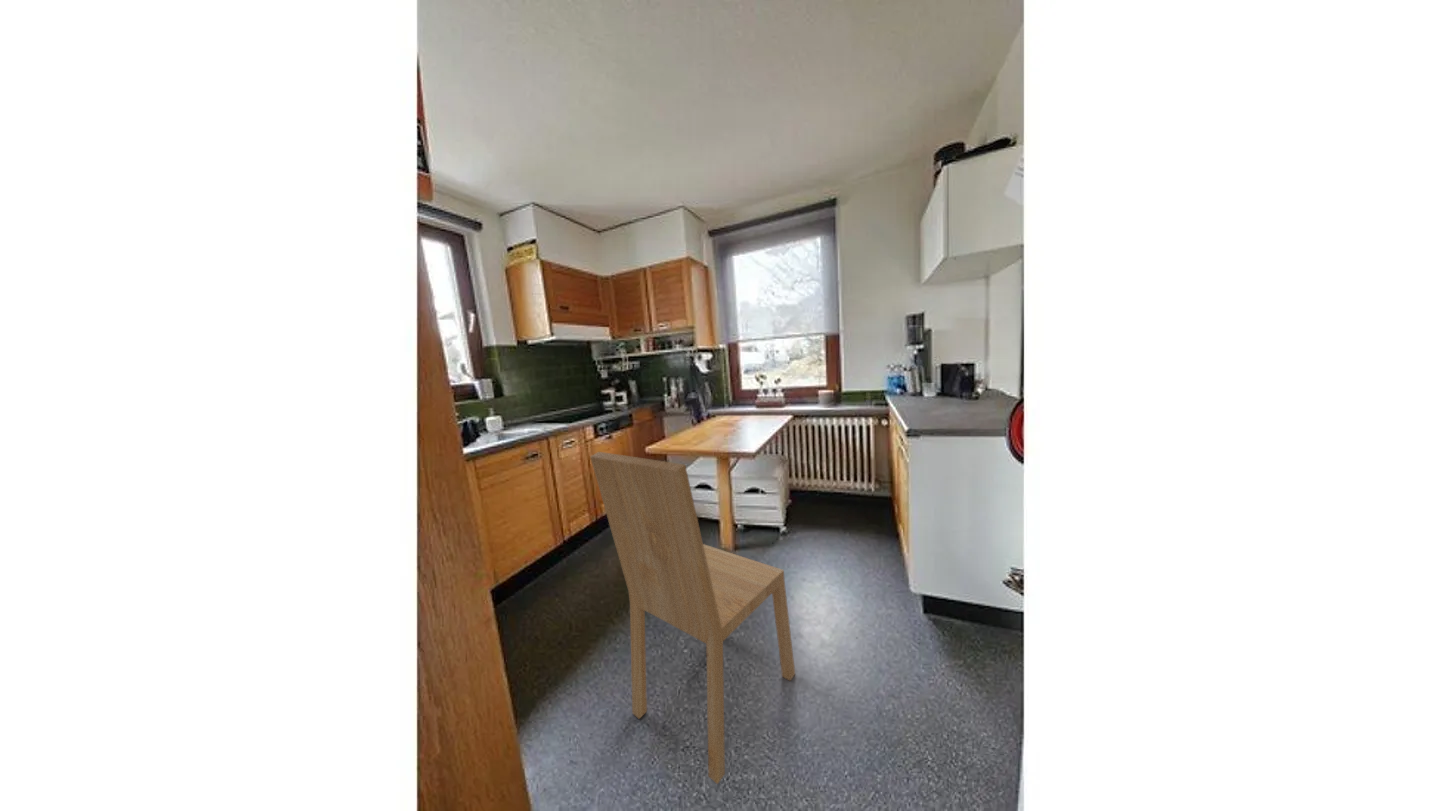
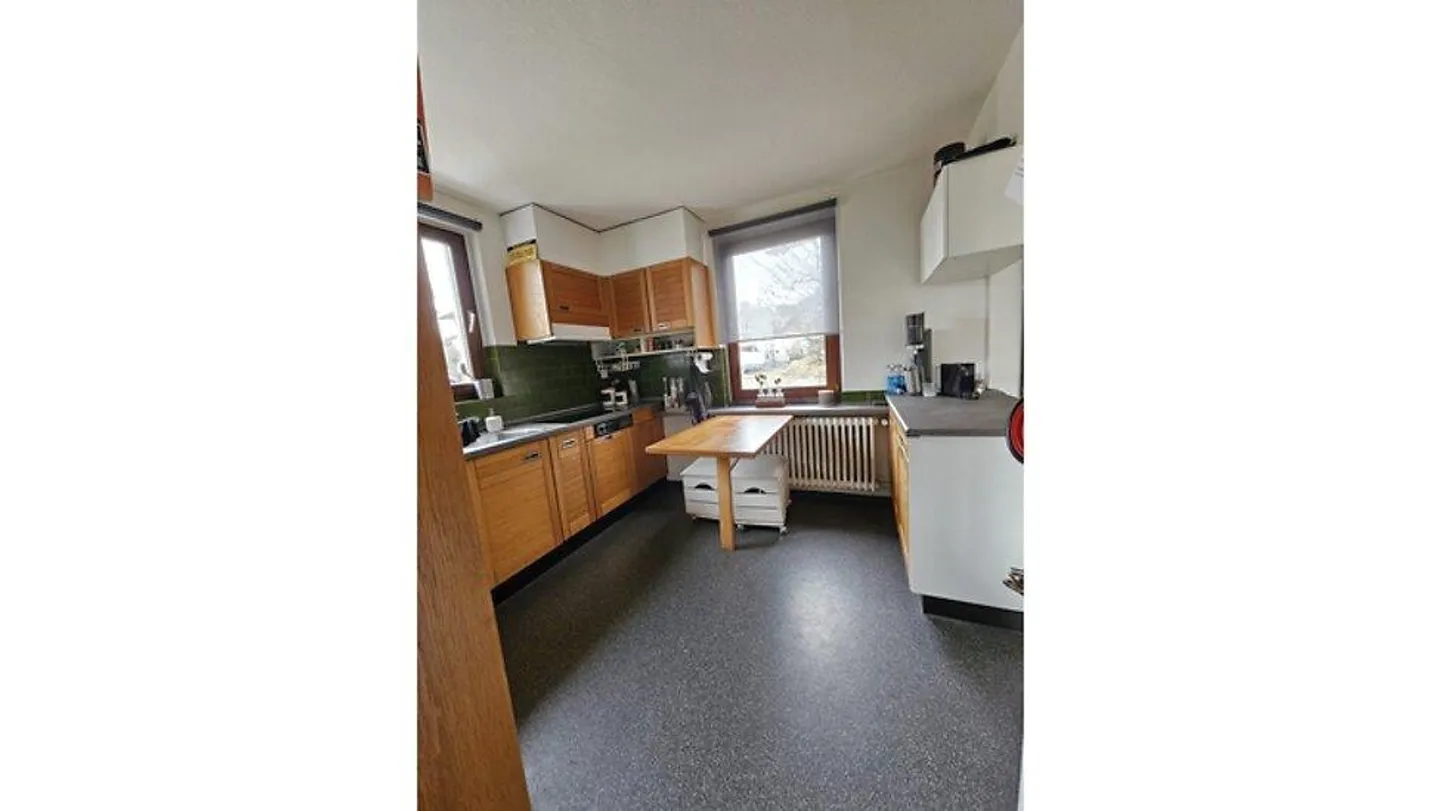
- dining chair (701, 574)
